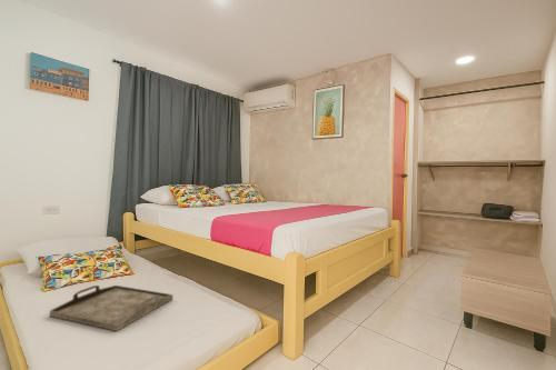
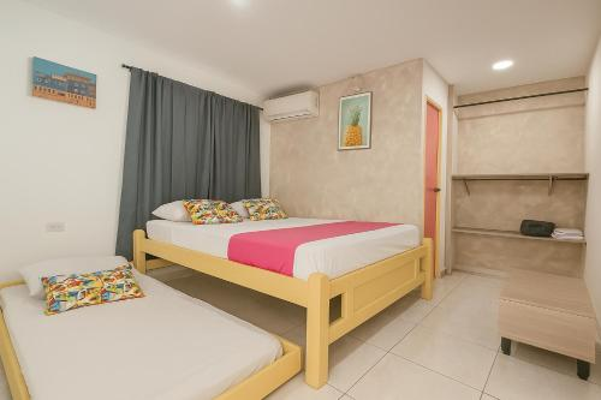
- serving tray (116, 300)
